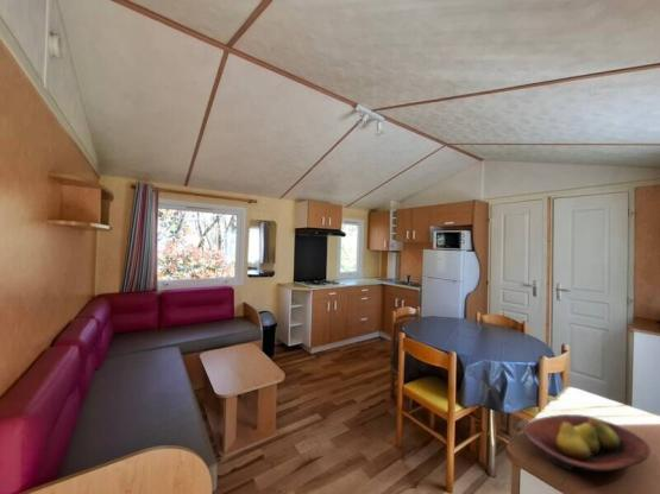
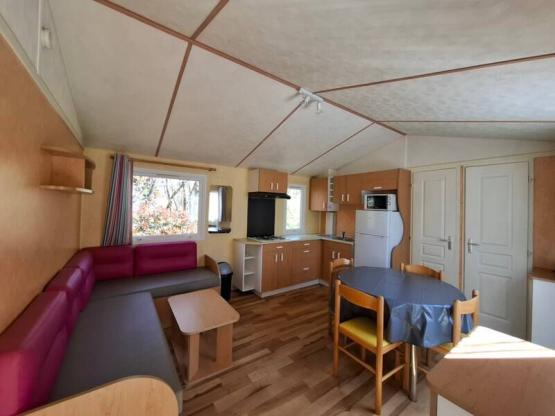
- fruit bowl (583, 438)
